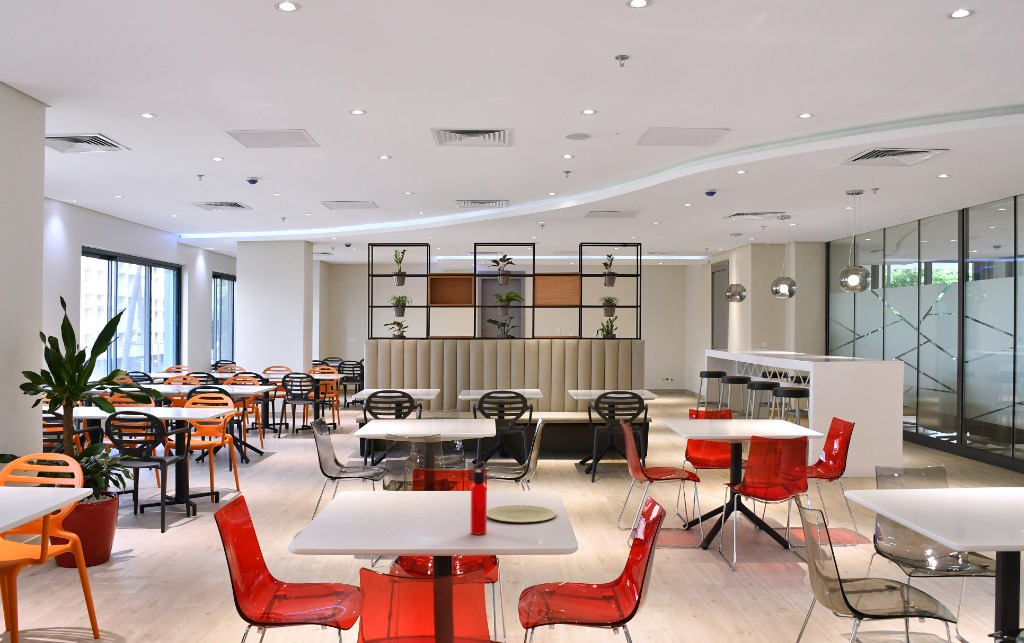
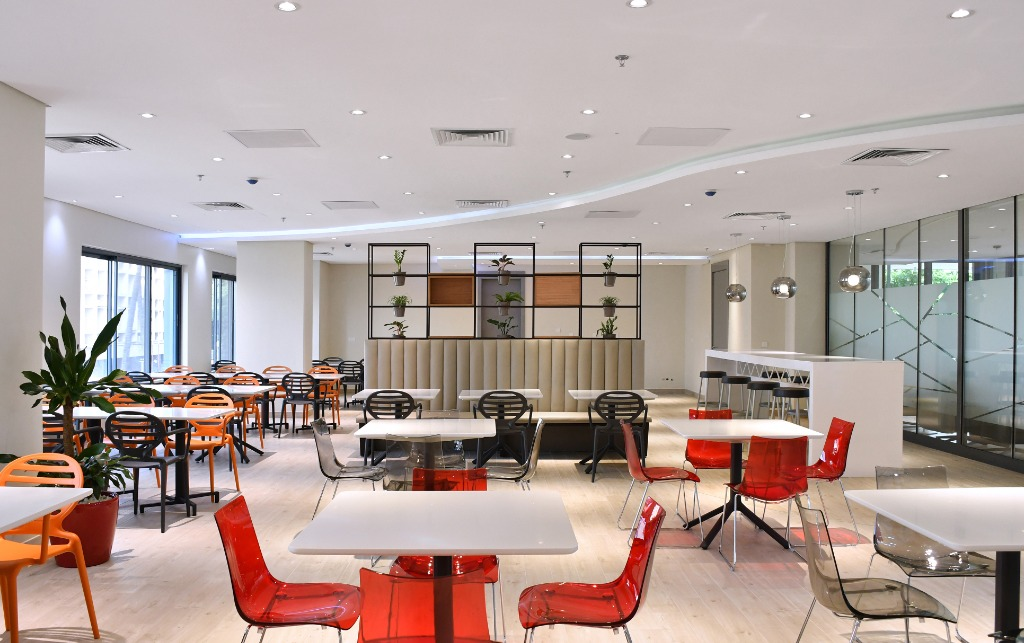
- water bottle (478, 497)
- plate (520, 514)
